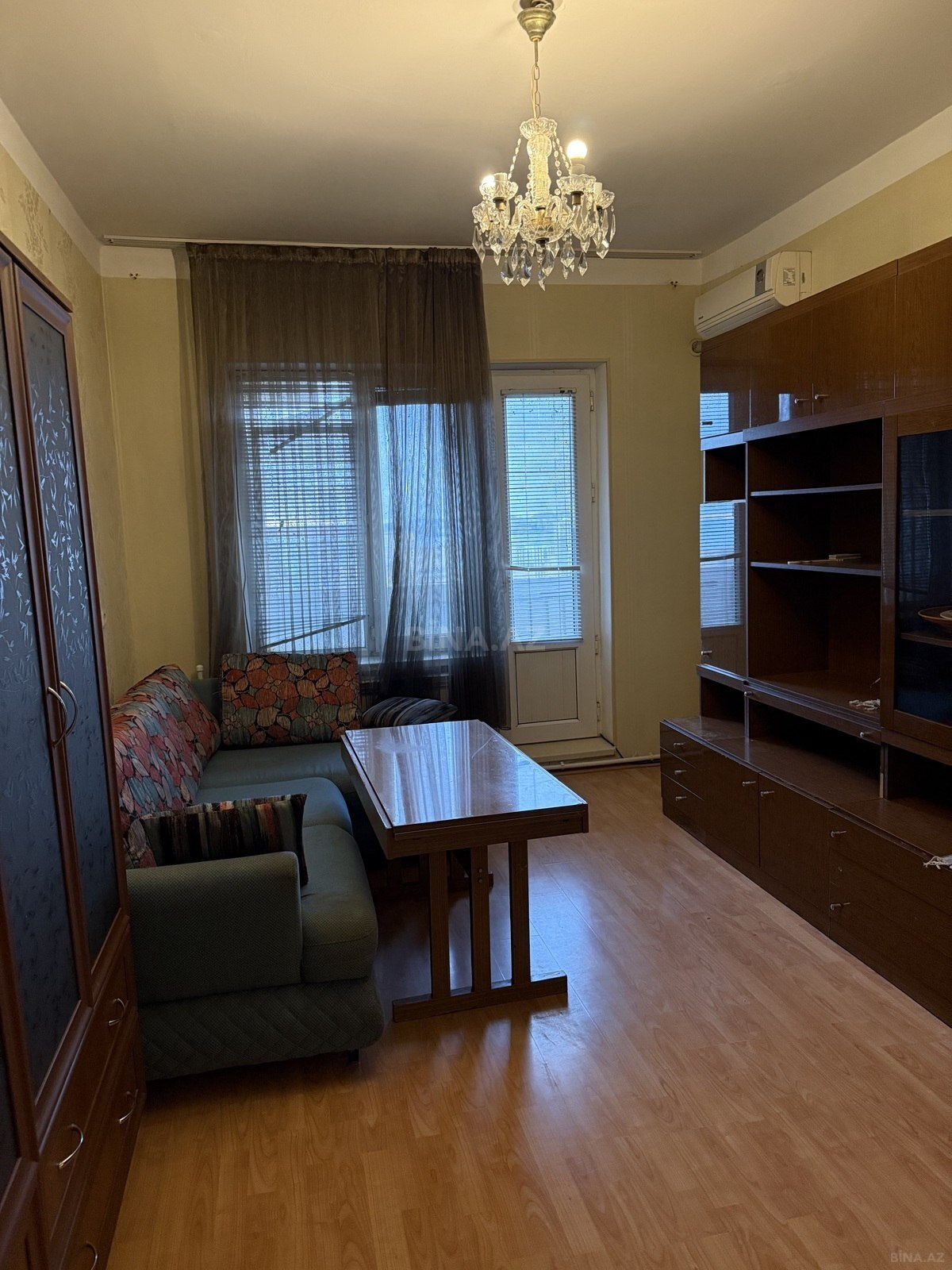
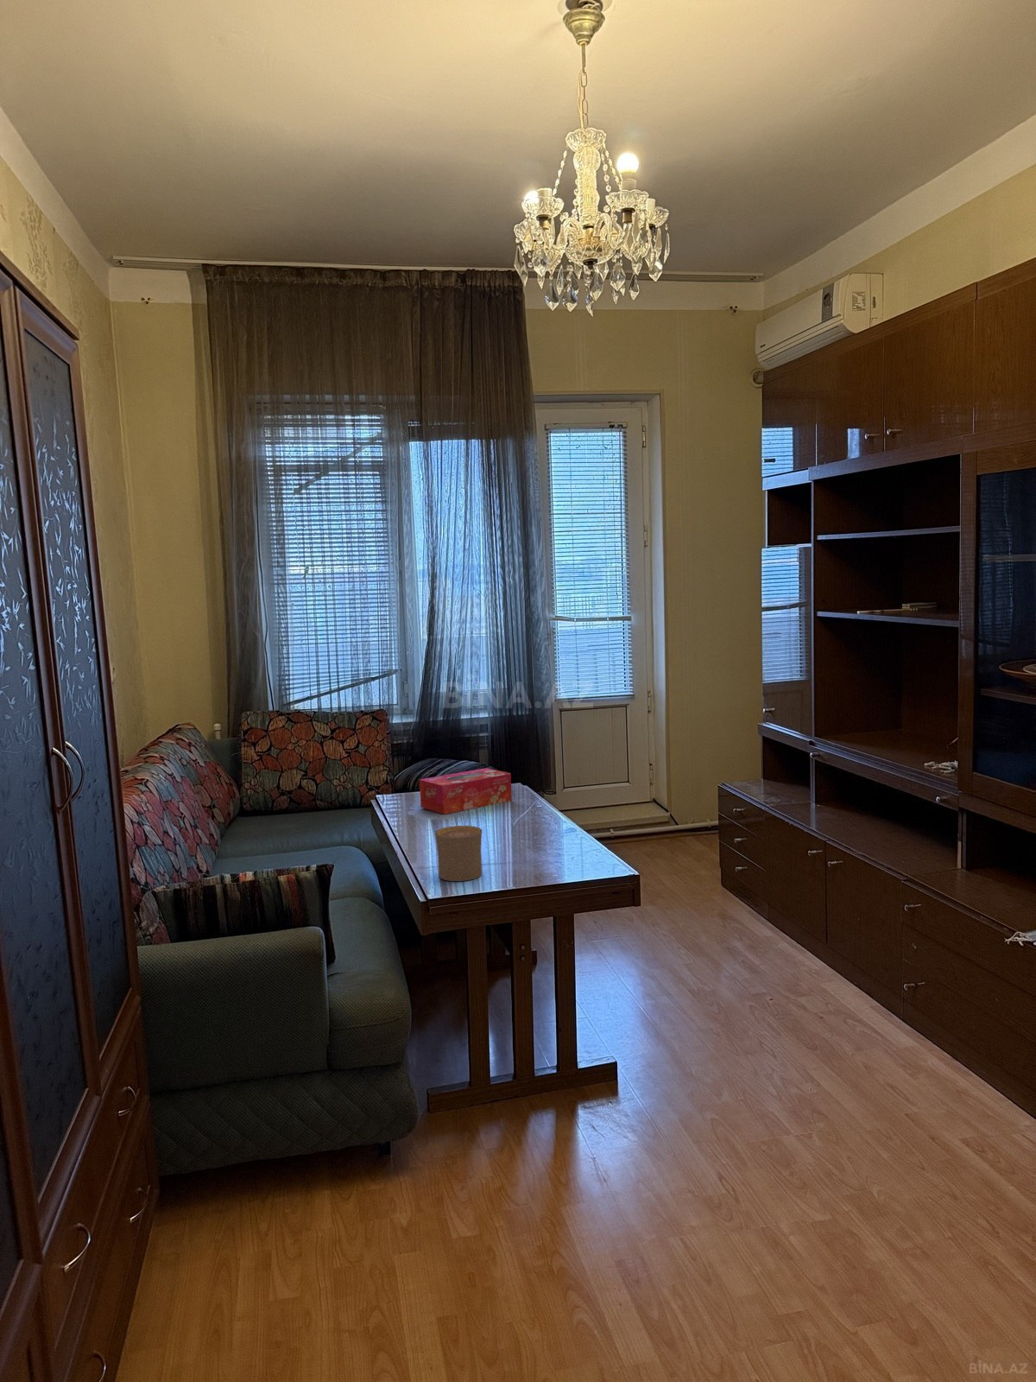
+ cup (459, 852)
+ tissue box (466, 789)
